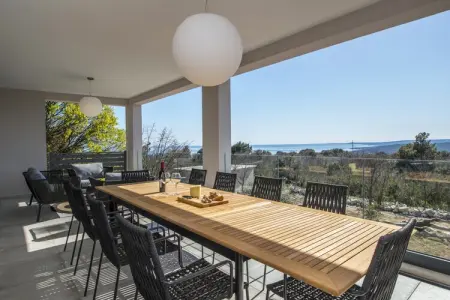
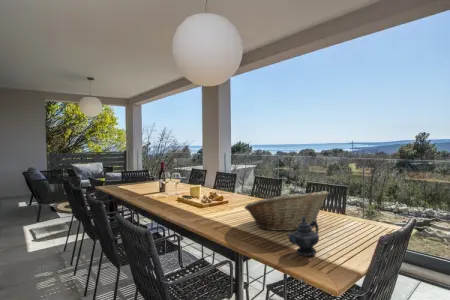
+ teapot (304, 234)
+ fruit basket (287, 207)
